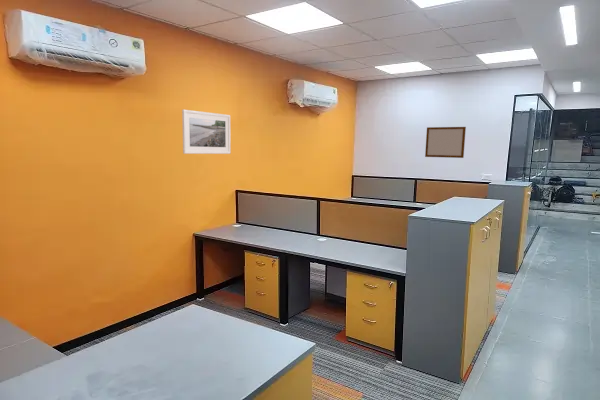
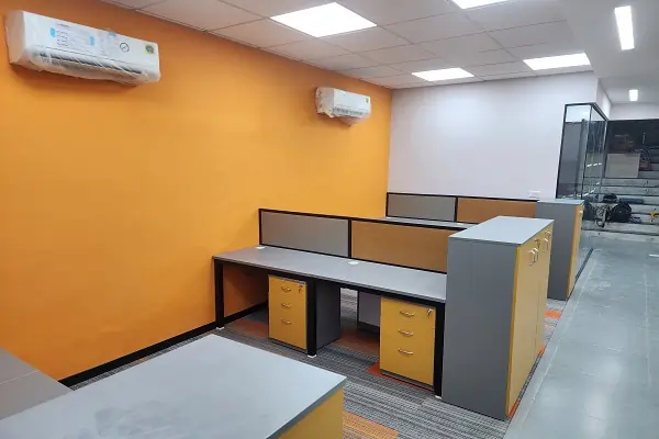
- writing board (444, 142)
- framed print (208, 133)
